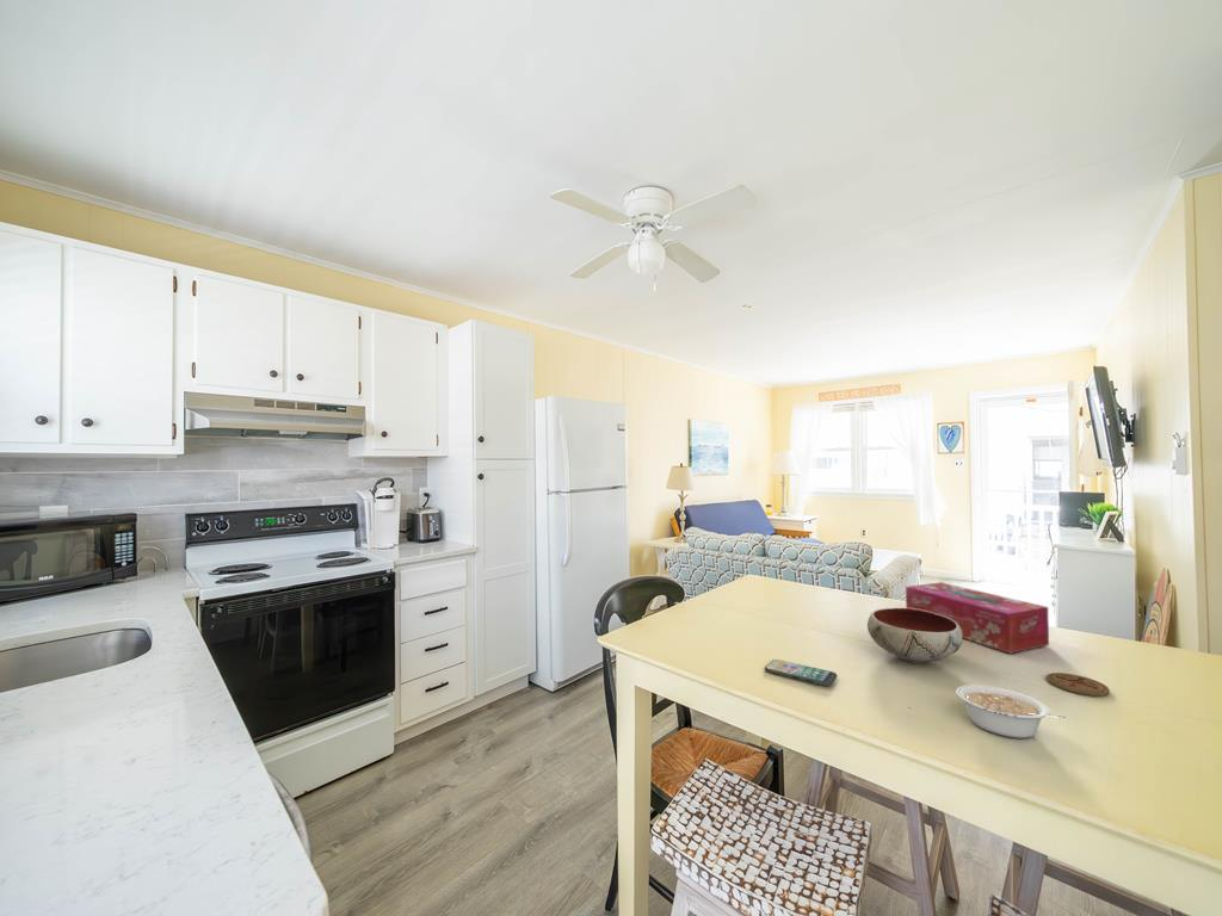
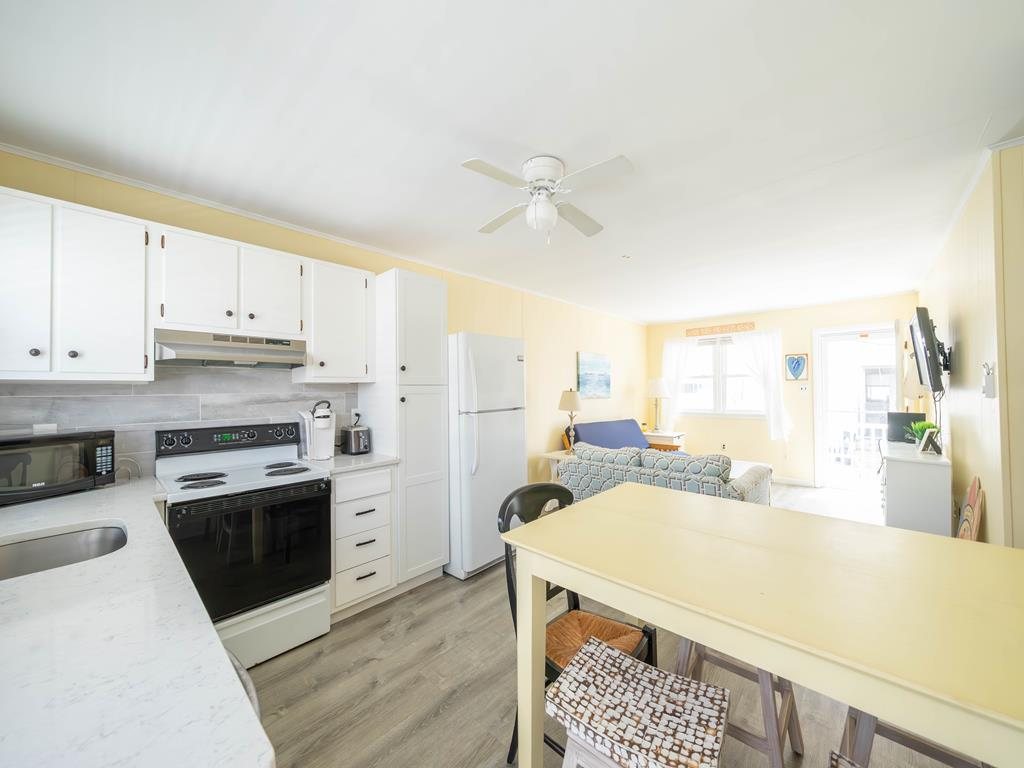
- bowl (913, 638)
- legume (1005, 711)
- tissue box (971, 613)
- coaster (1076, 683)
- smartphone (800, 671)
